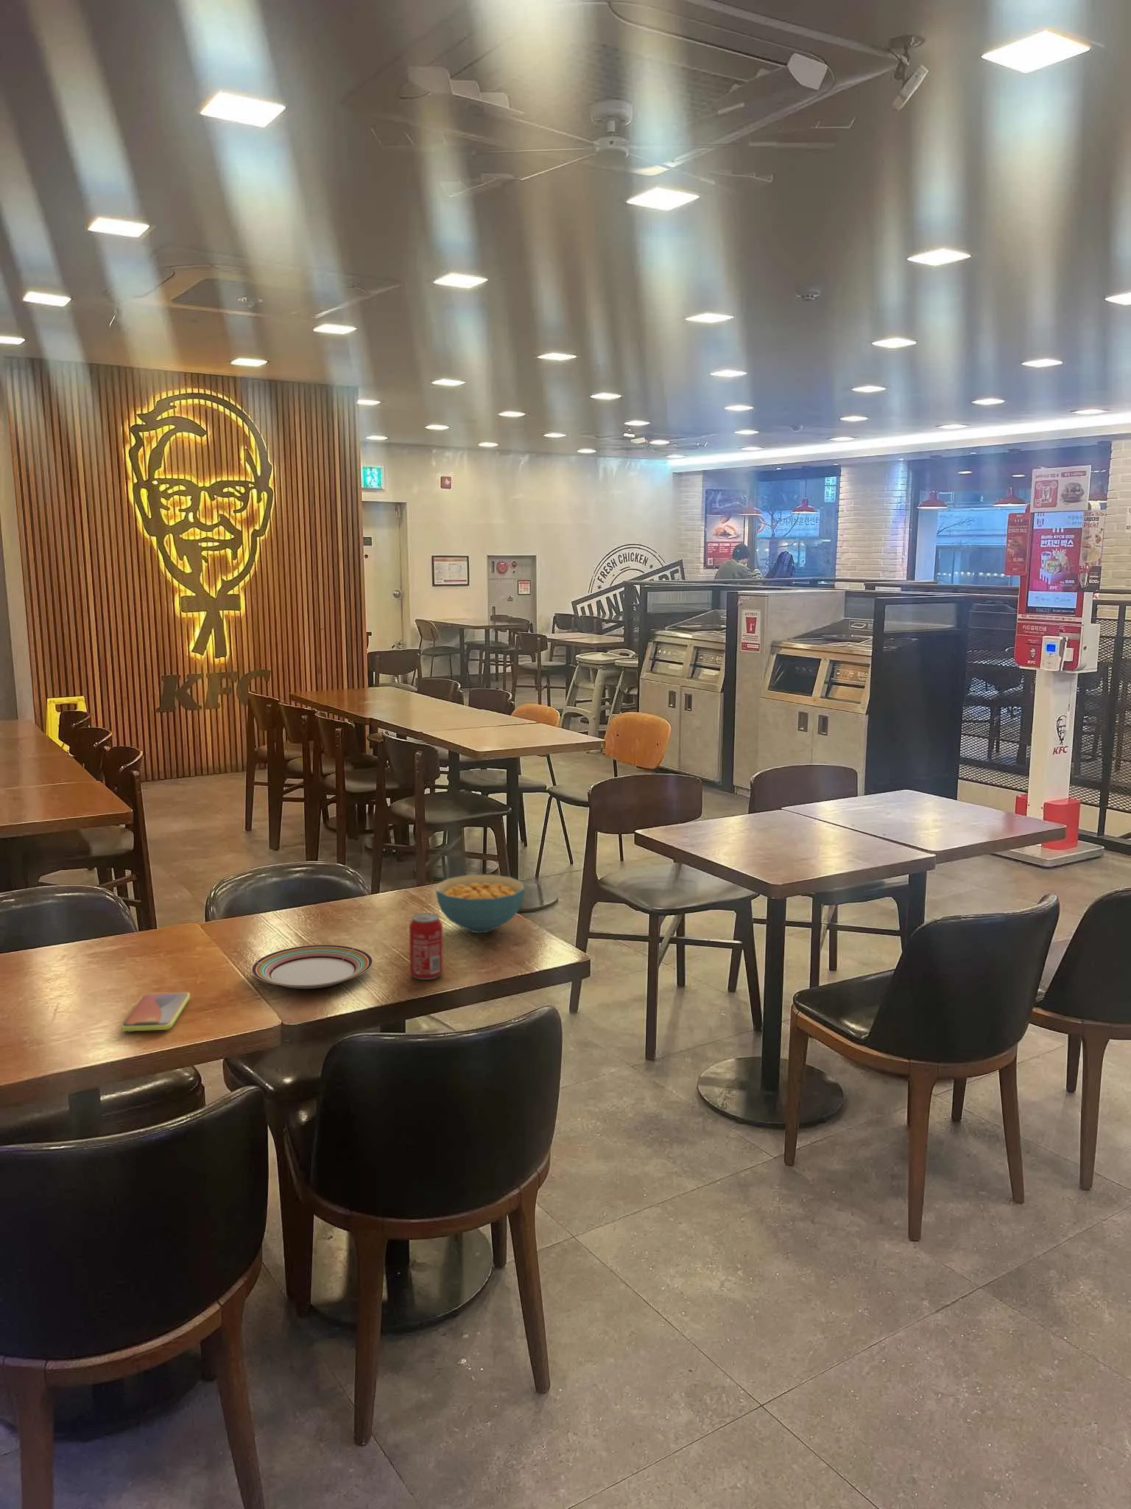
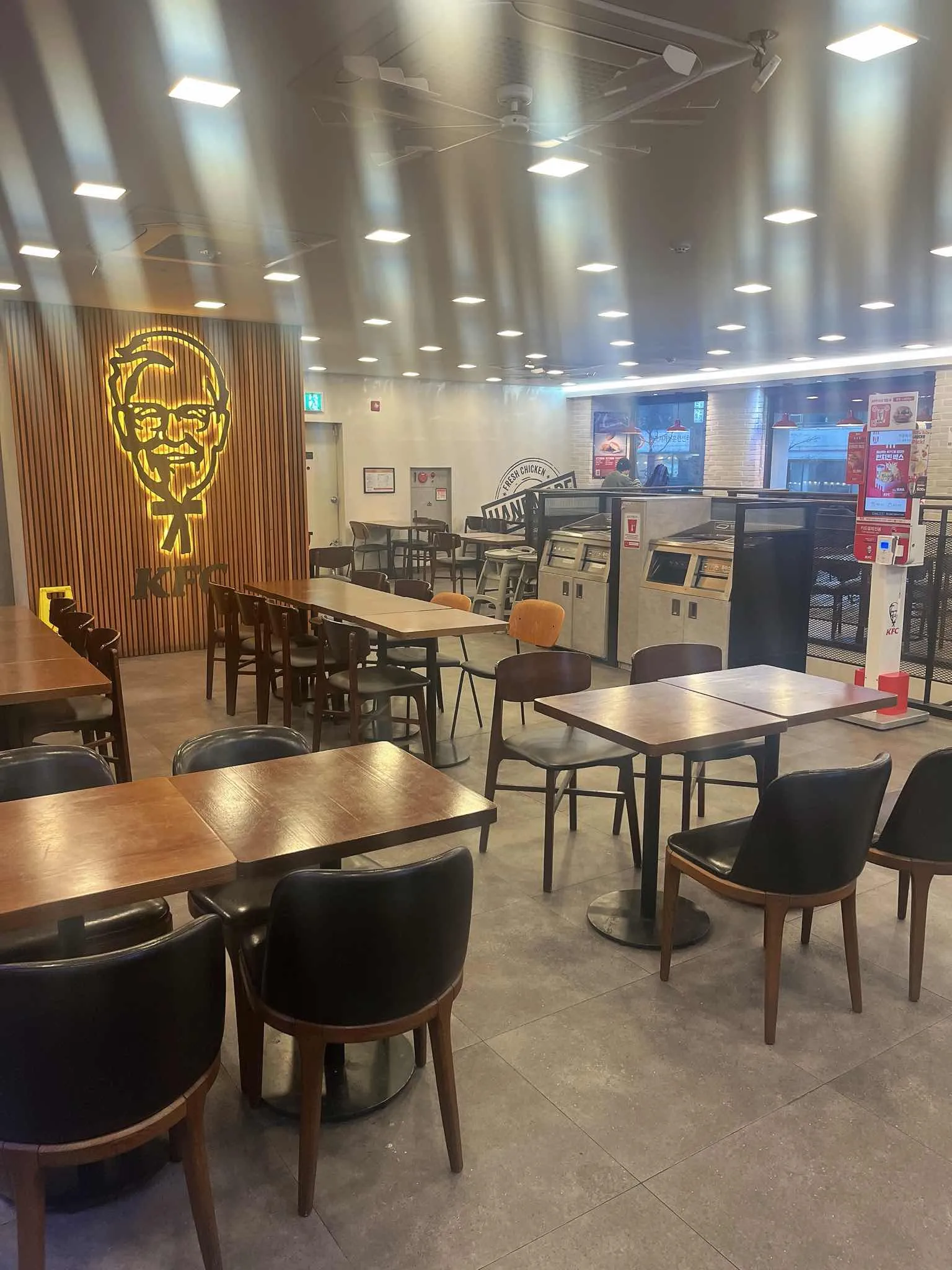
- beverage can (425, 946)
- smartphone (157, 1011)
- plate (312, 968)
- cereal bowl (480, 907)
